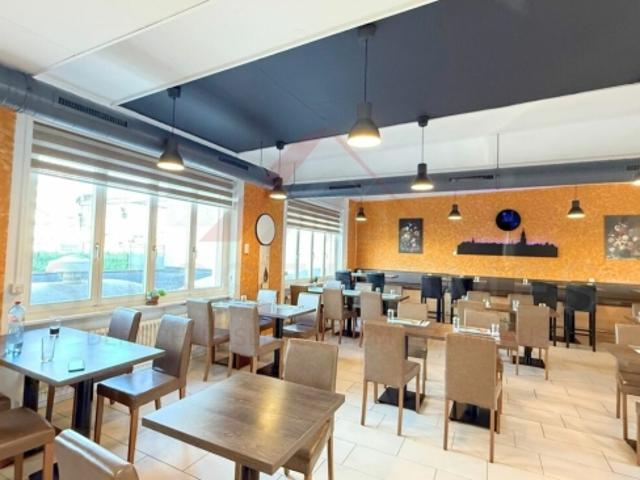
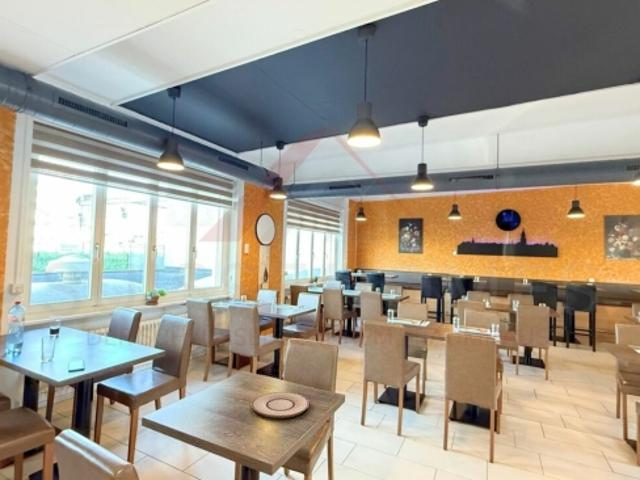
+ plate (280, 404)
